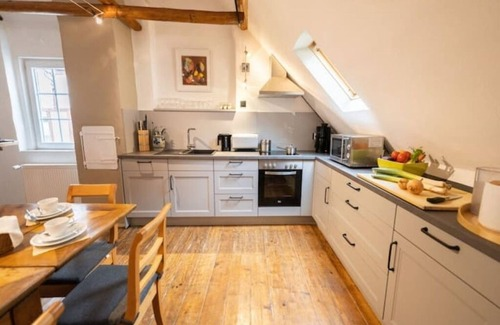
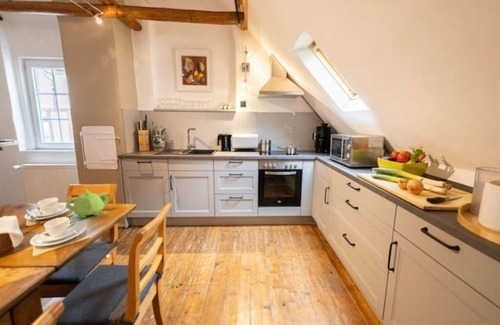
+ teapot (88, 203)
